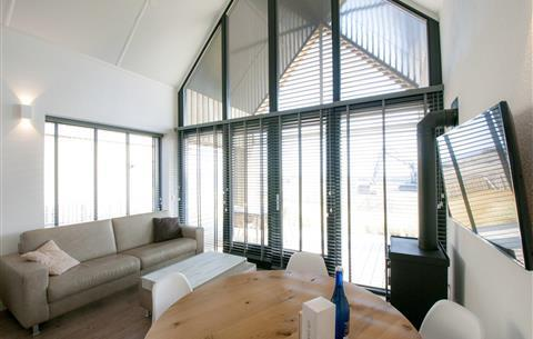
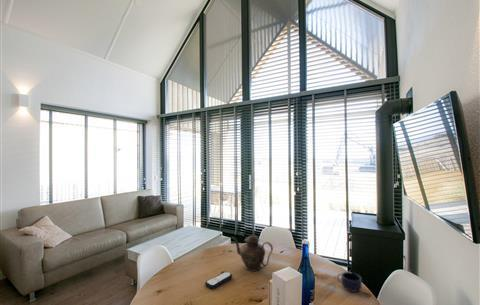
+ remote control (219, 279)
+ mug (349, 281)
+ teapot (251, 249)
